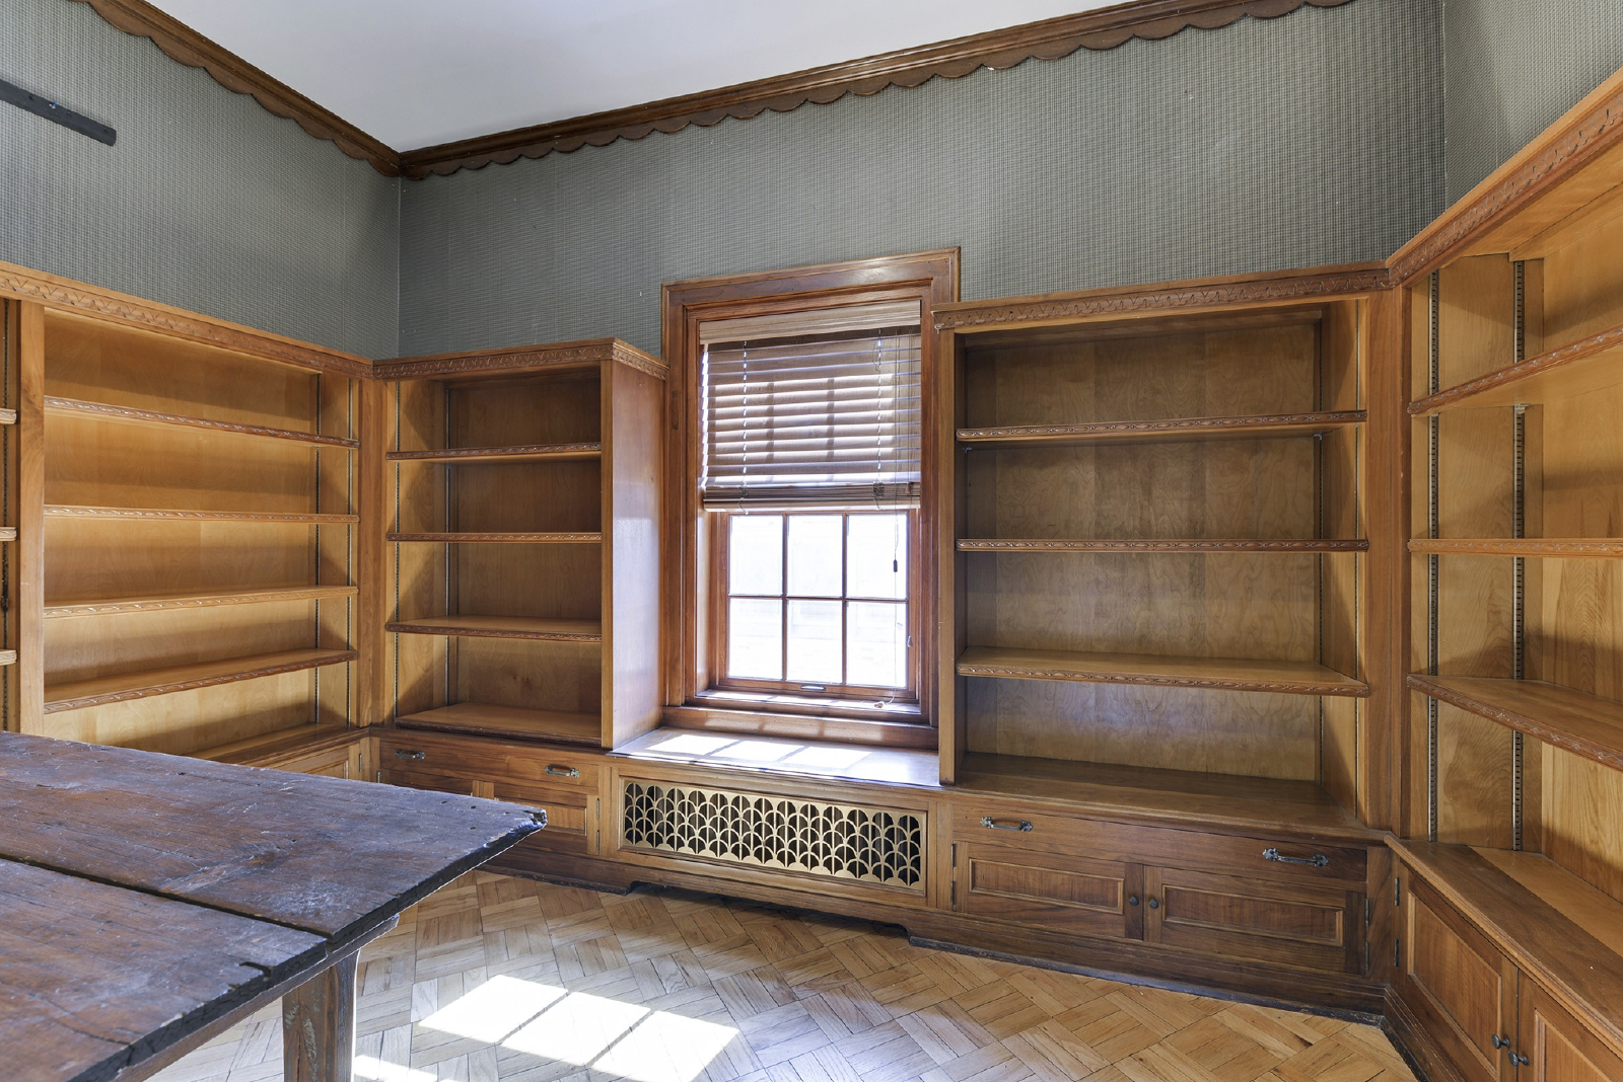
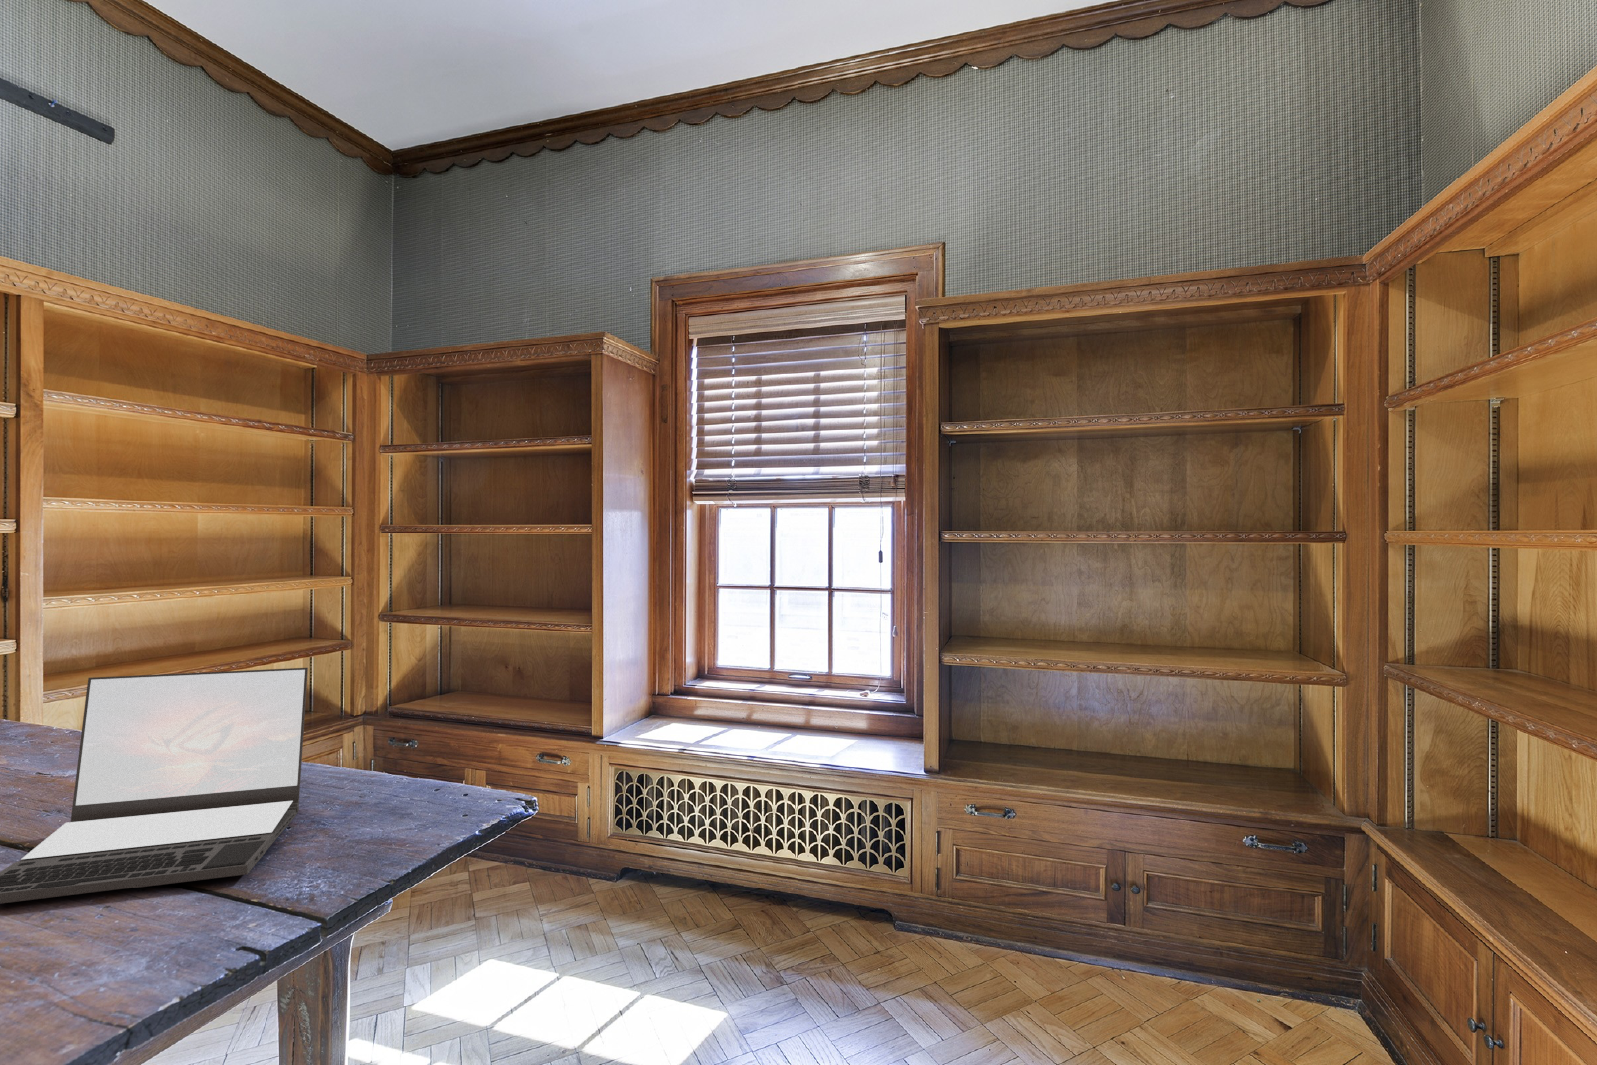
+ laptop (162, 768)
